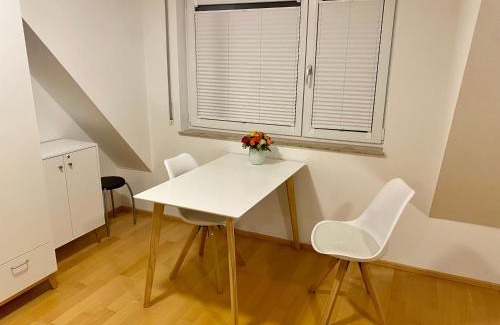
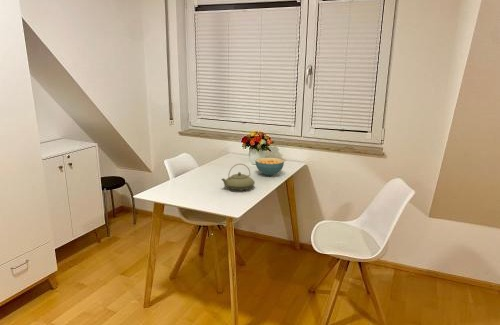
+ cereal bowl (269, 167)
+ teapot (237, 176)
